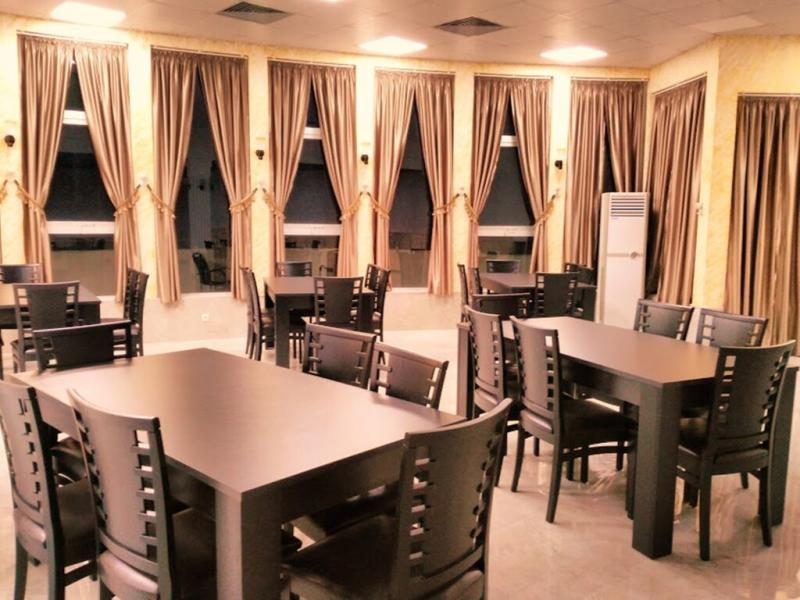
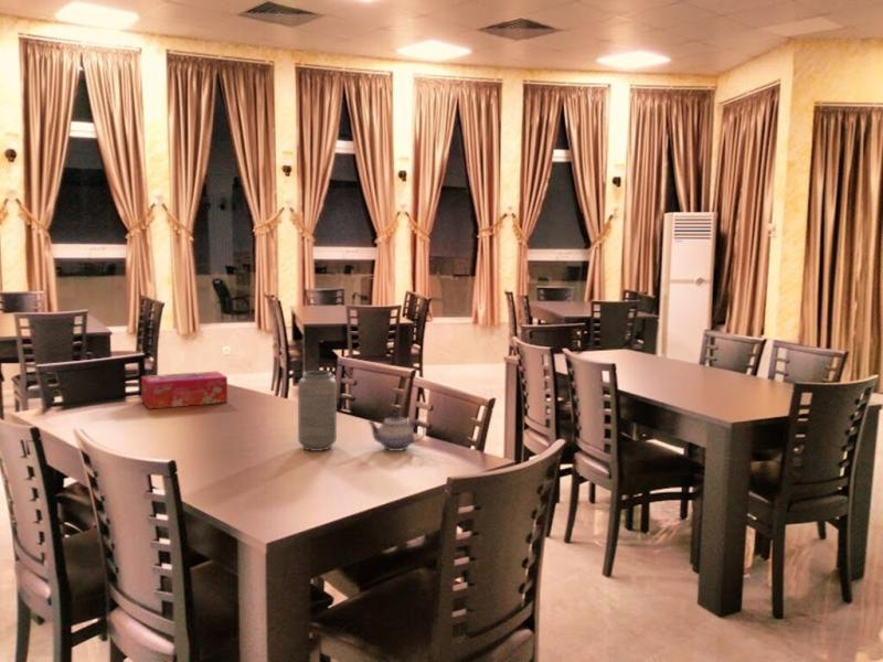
+ teapot (395, 430)
+ tissue box (184, 388)
+ vase (317, 410)
